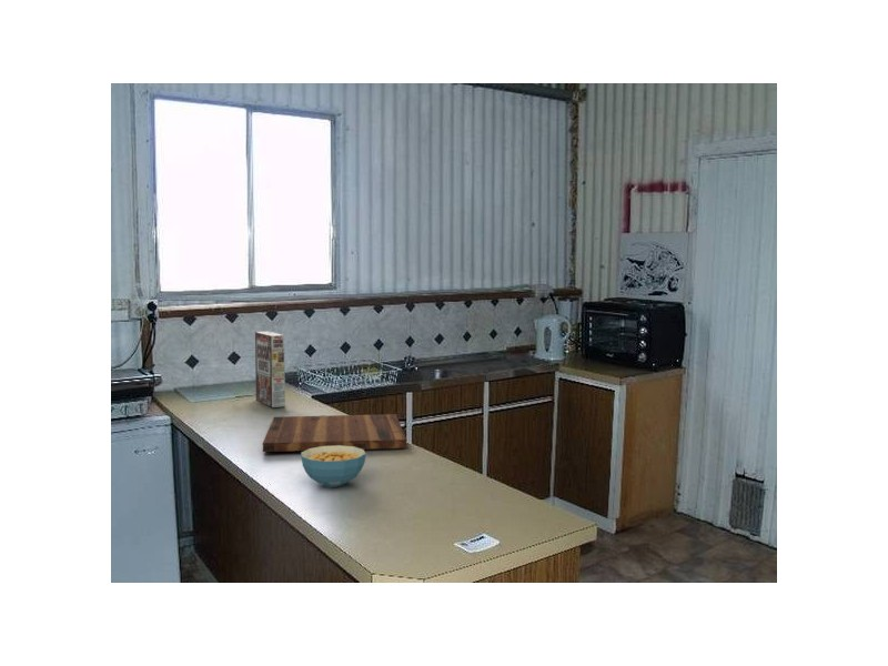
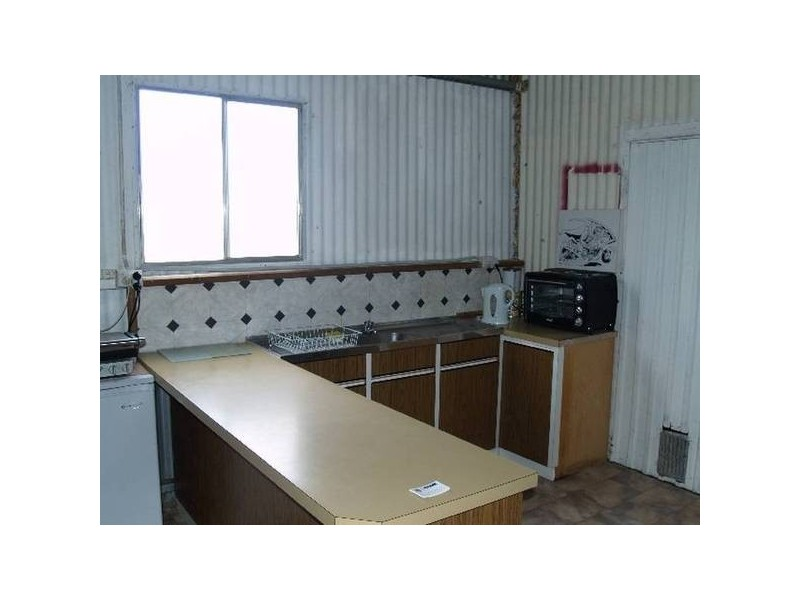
- cereal bowl (333, 468)
- cereal box (270, 367)
- cutting board (335, 431)
